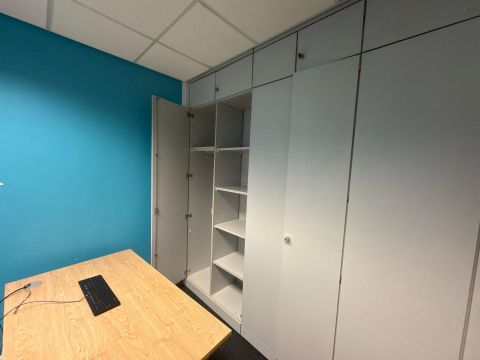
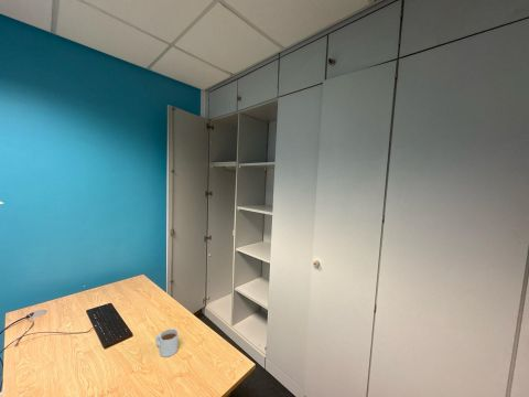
+ mug (165, 341)
